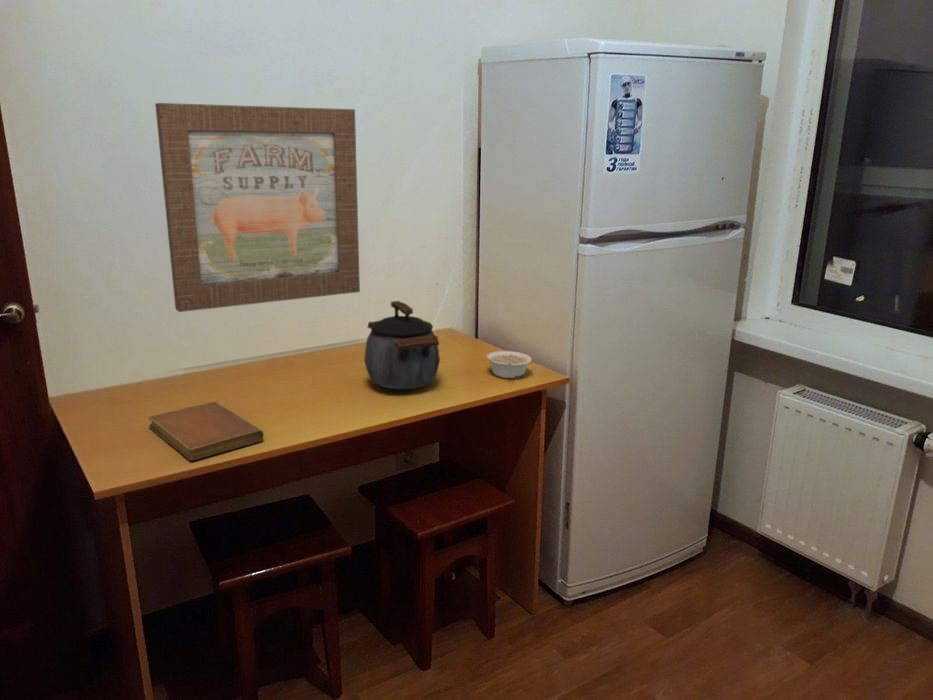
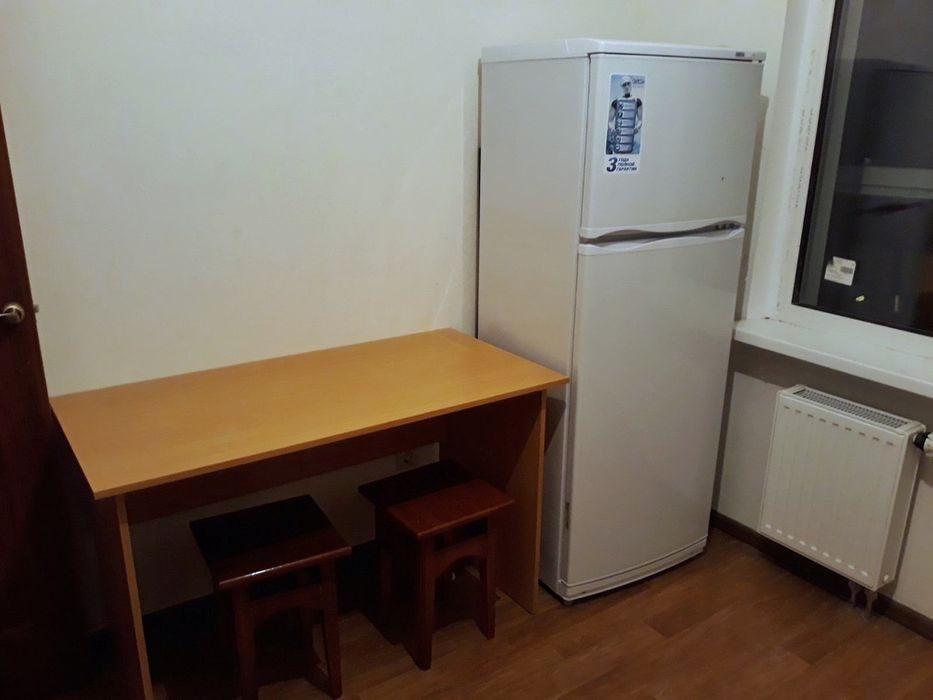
- notebook (204, 428)
- kettle (402, 345)
- legume (509, 364)
- wall art (267, 206)
